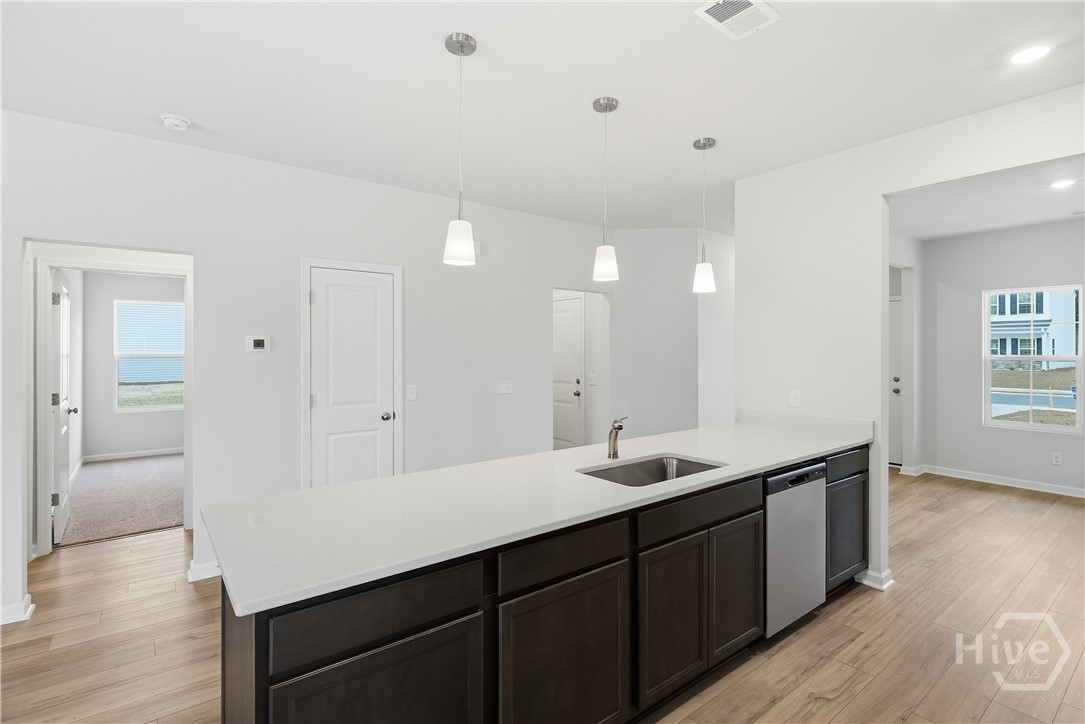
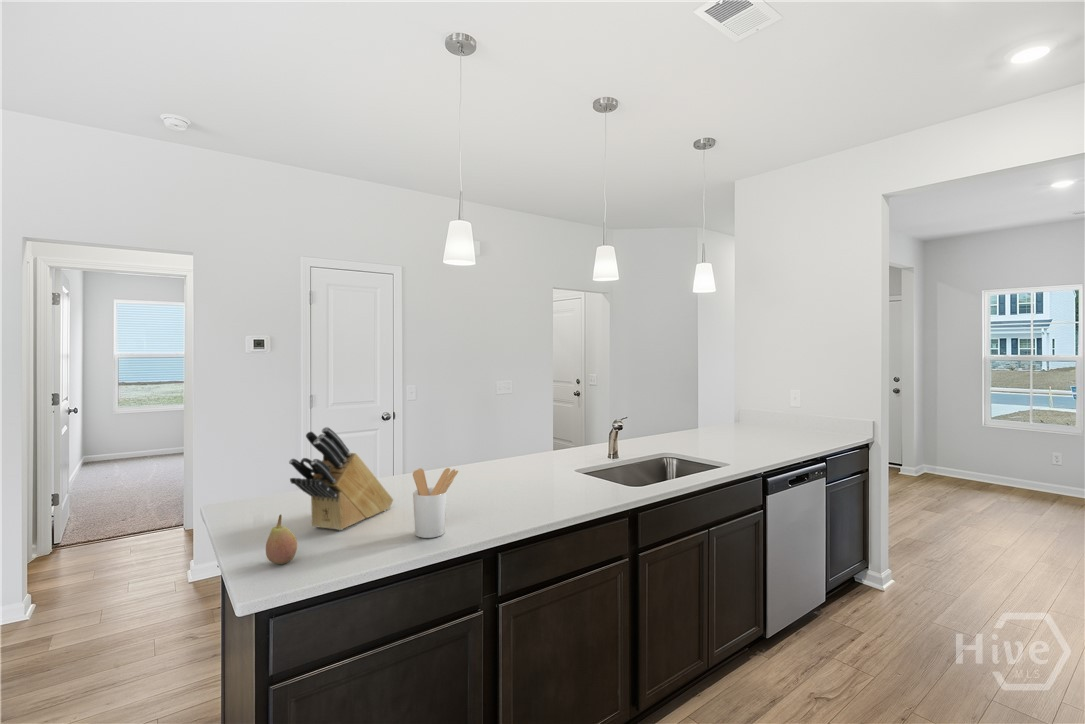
+ fruit (281, 538)
+ utensil holder (436, 500)
+ knife block (344, 472)
